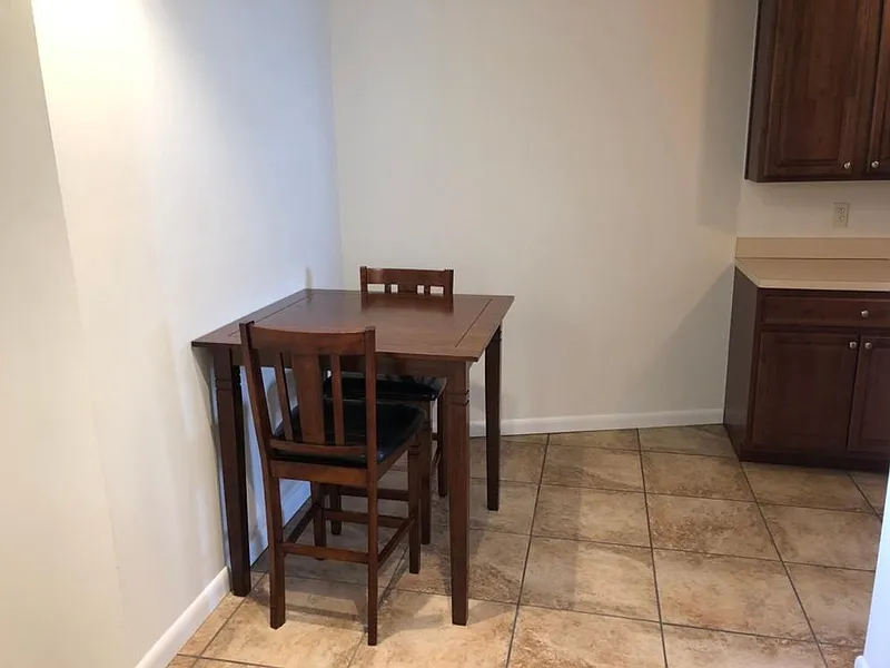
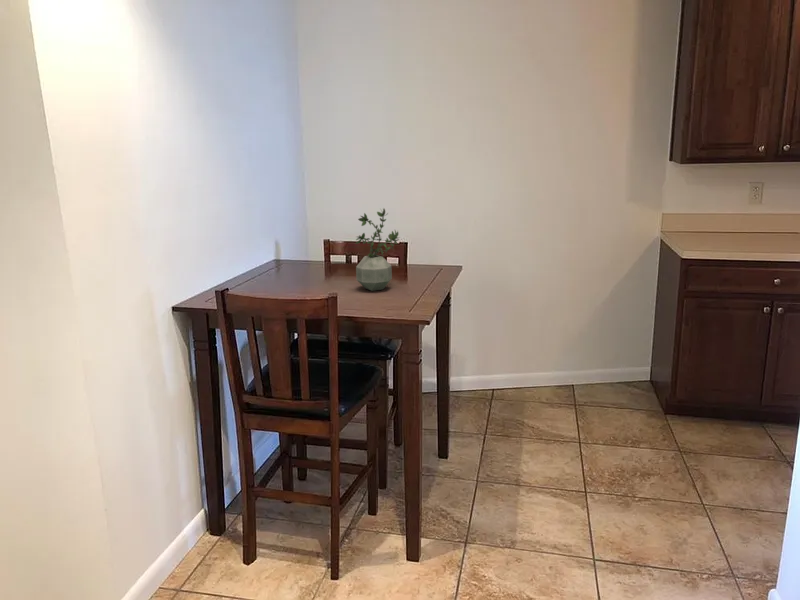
+ potted plant (378, 249)
